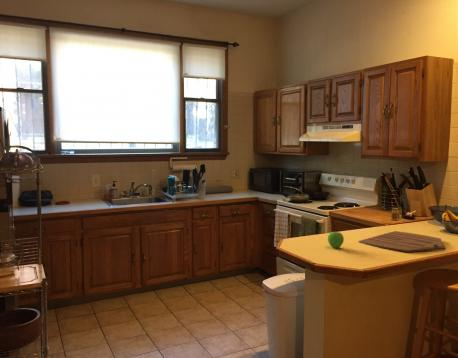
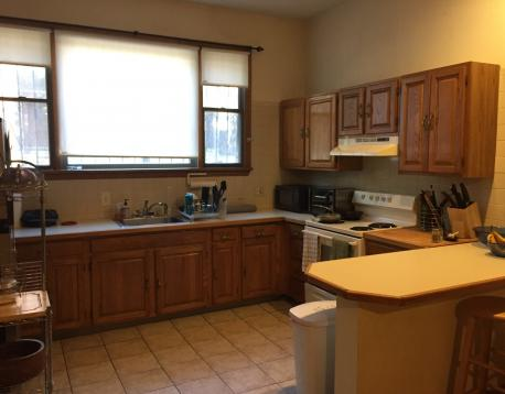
- fruit (335, 239)
- cutting board (409, 240)
